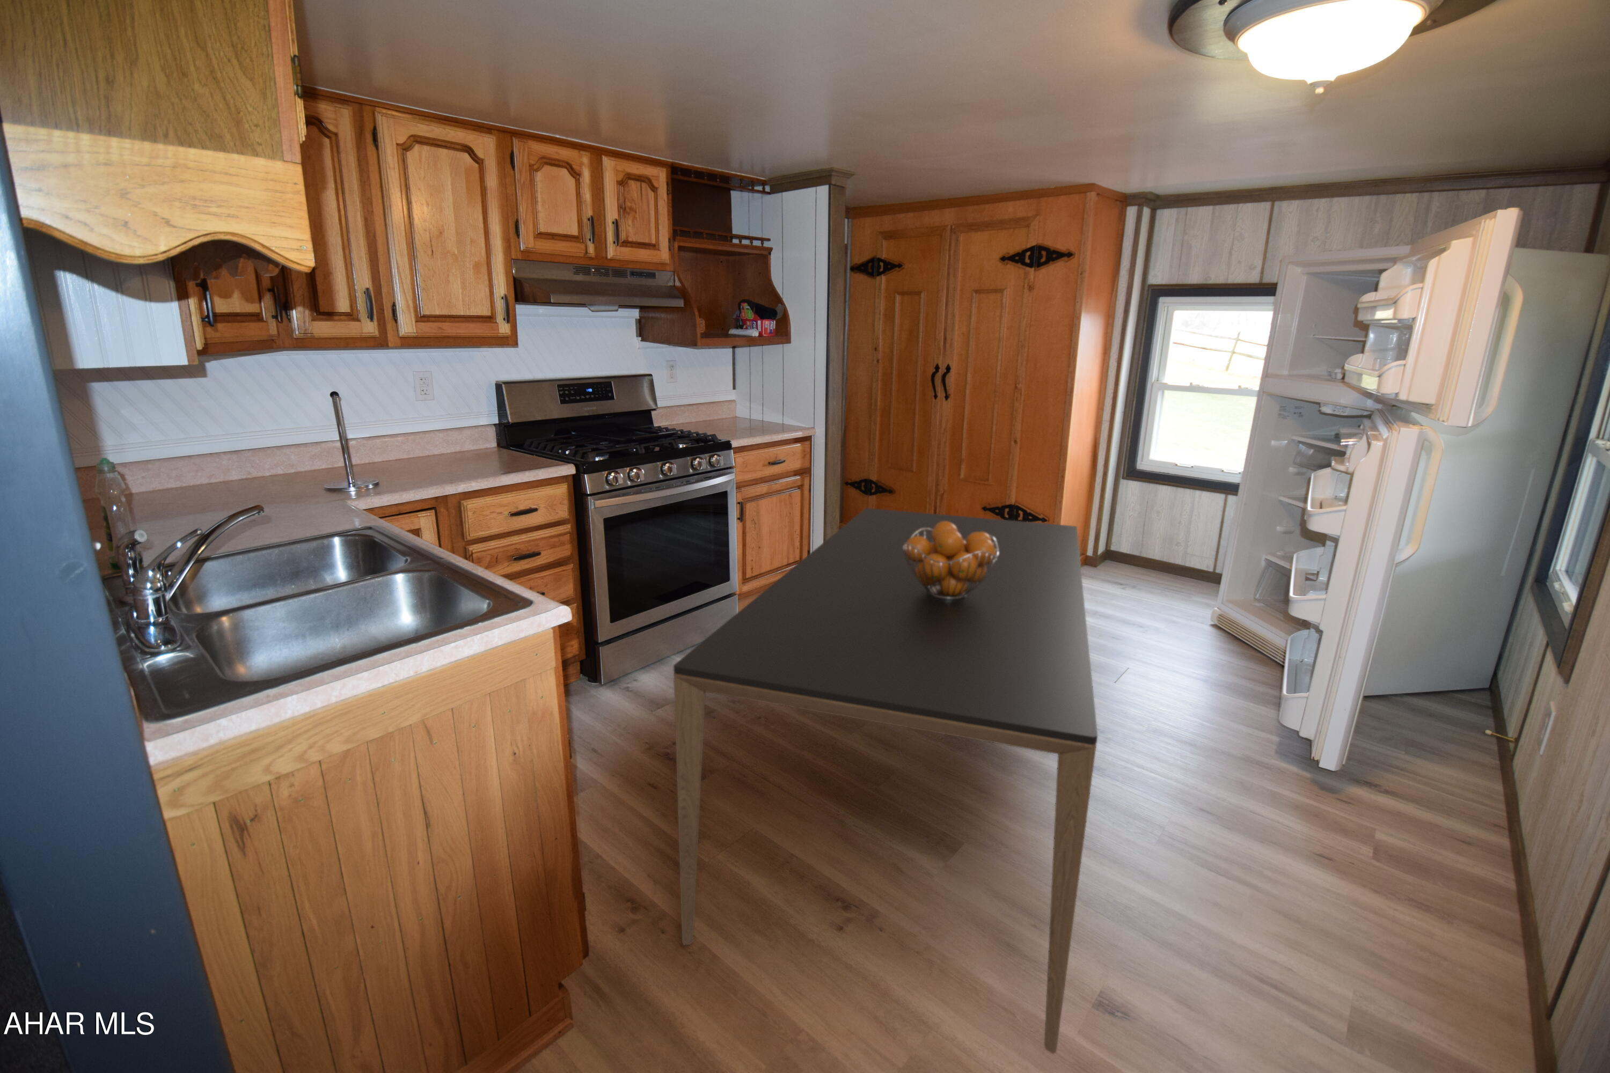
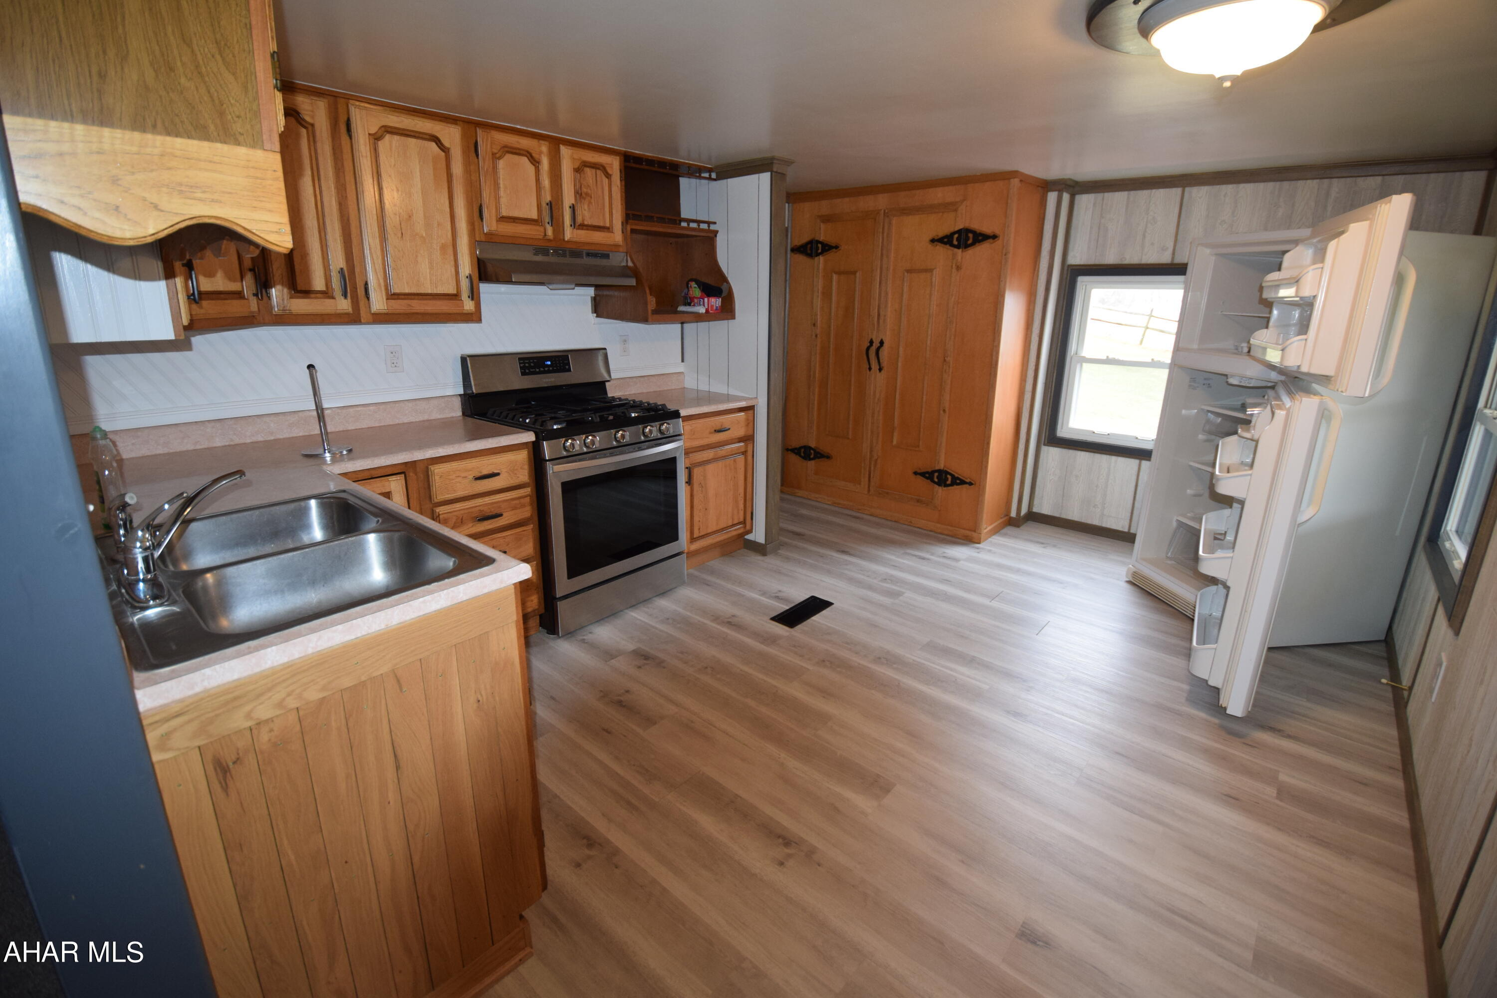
- fruit basket (950, 559)
- dining table (927, 684)
